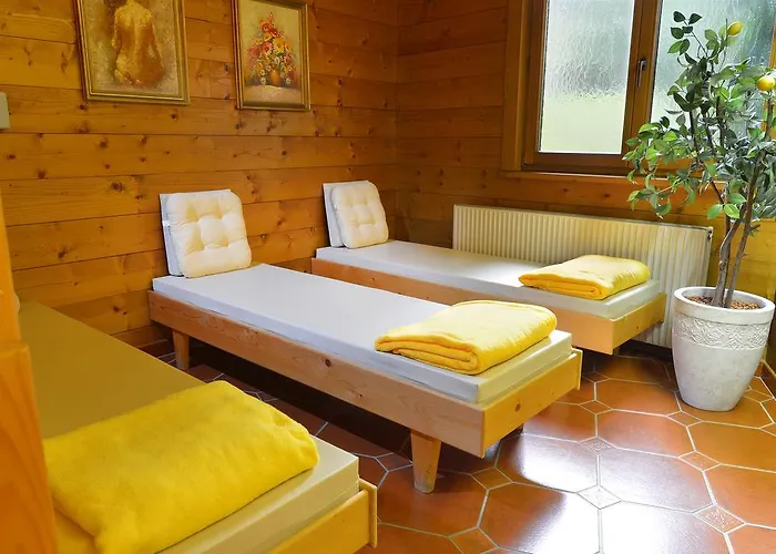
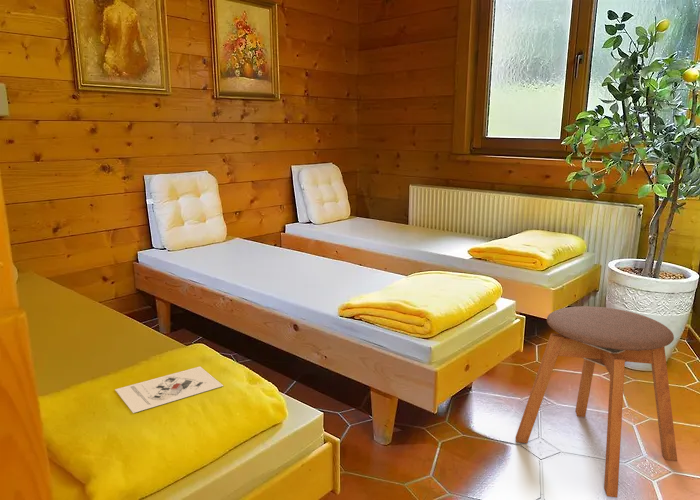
+ stool (609, 387)
+ architectural model (169, 384)
